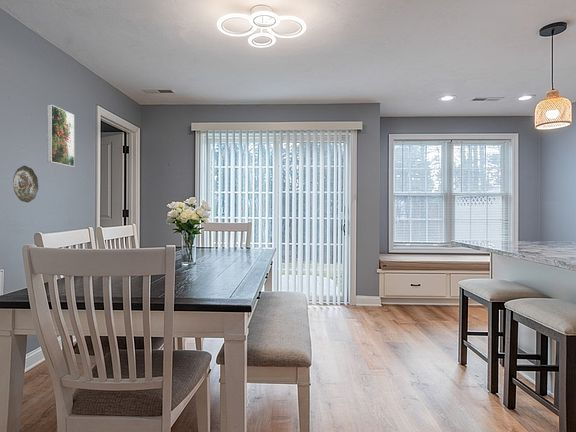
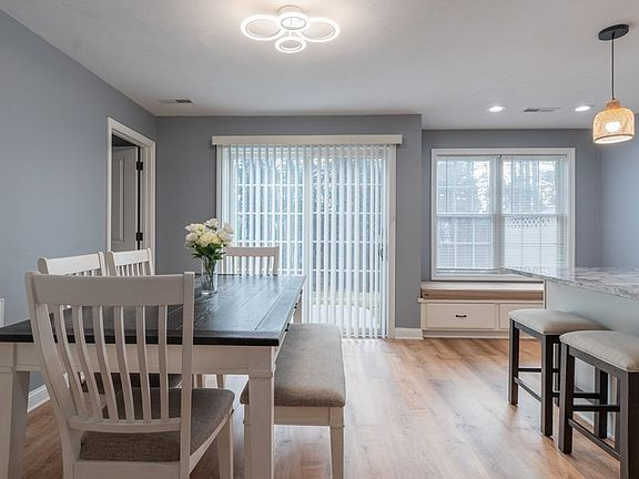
- decorative plate (24, 184)
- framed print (61, 137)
